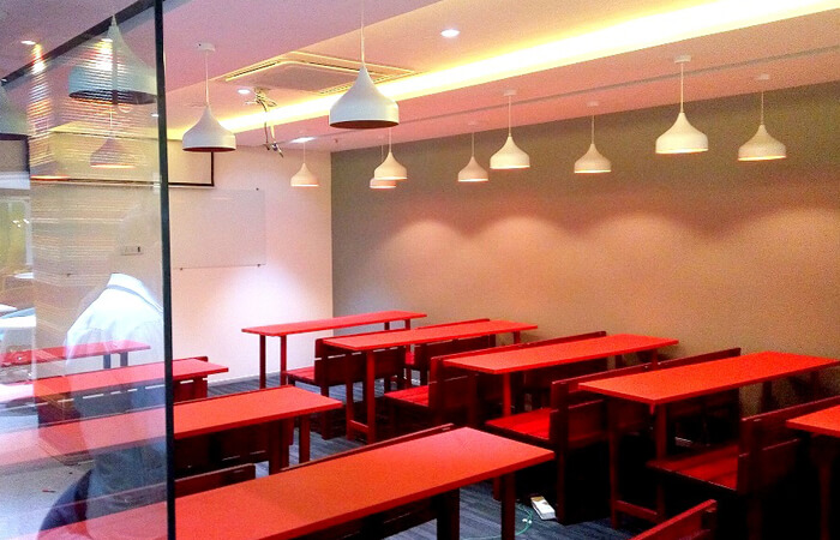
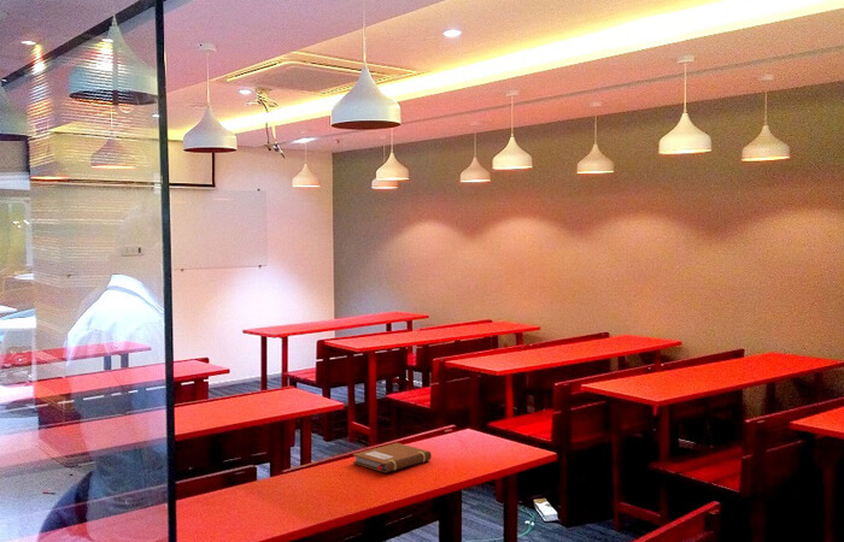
+ notebook (391, 458)
